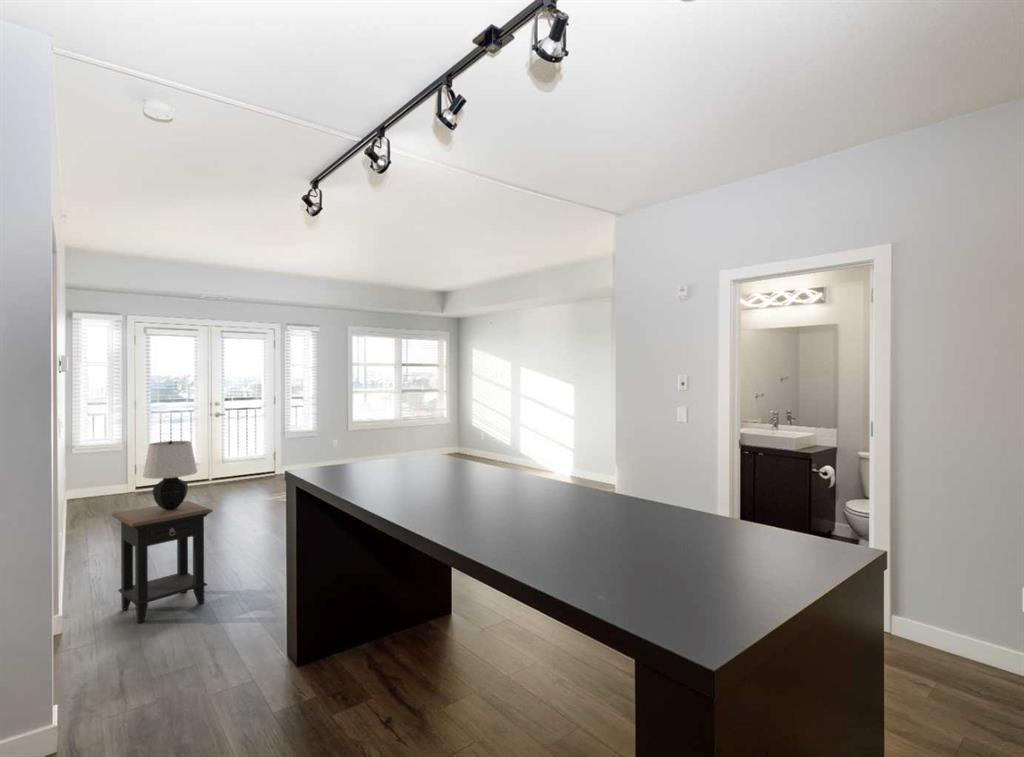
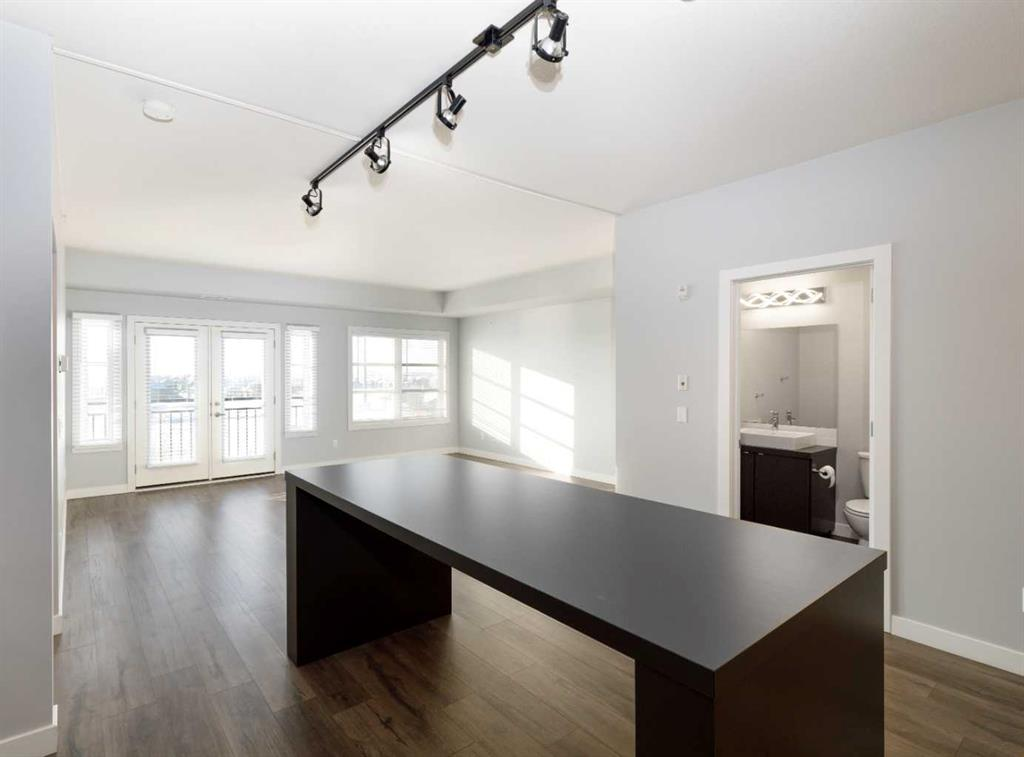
- table lamp (170, 474)
- side table (177, 558)
